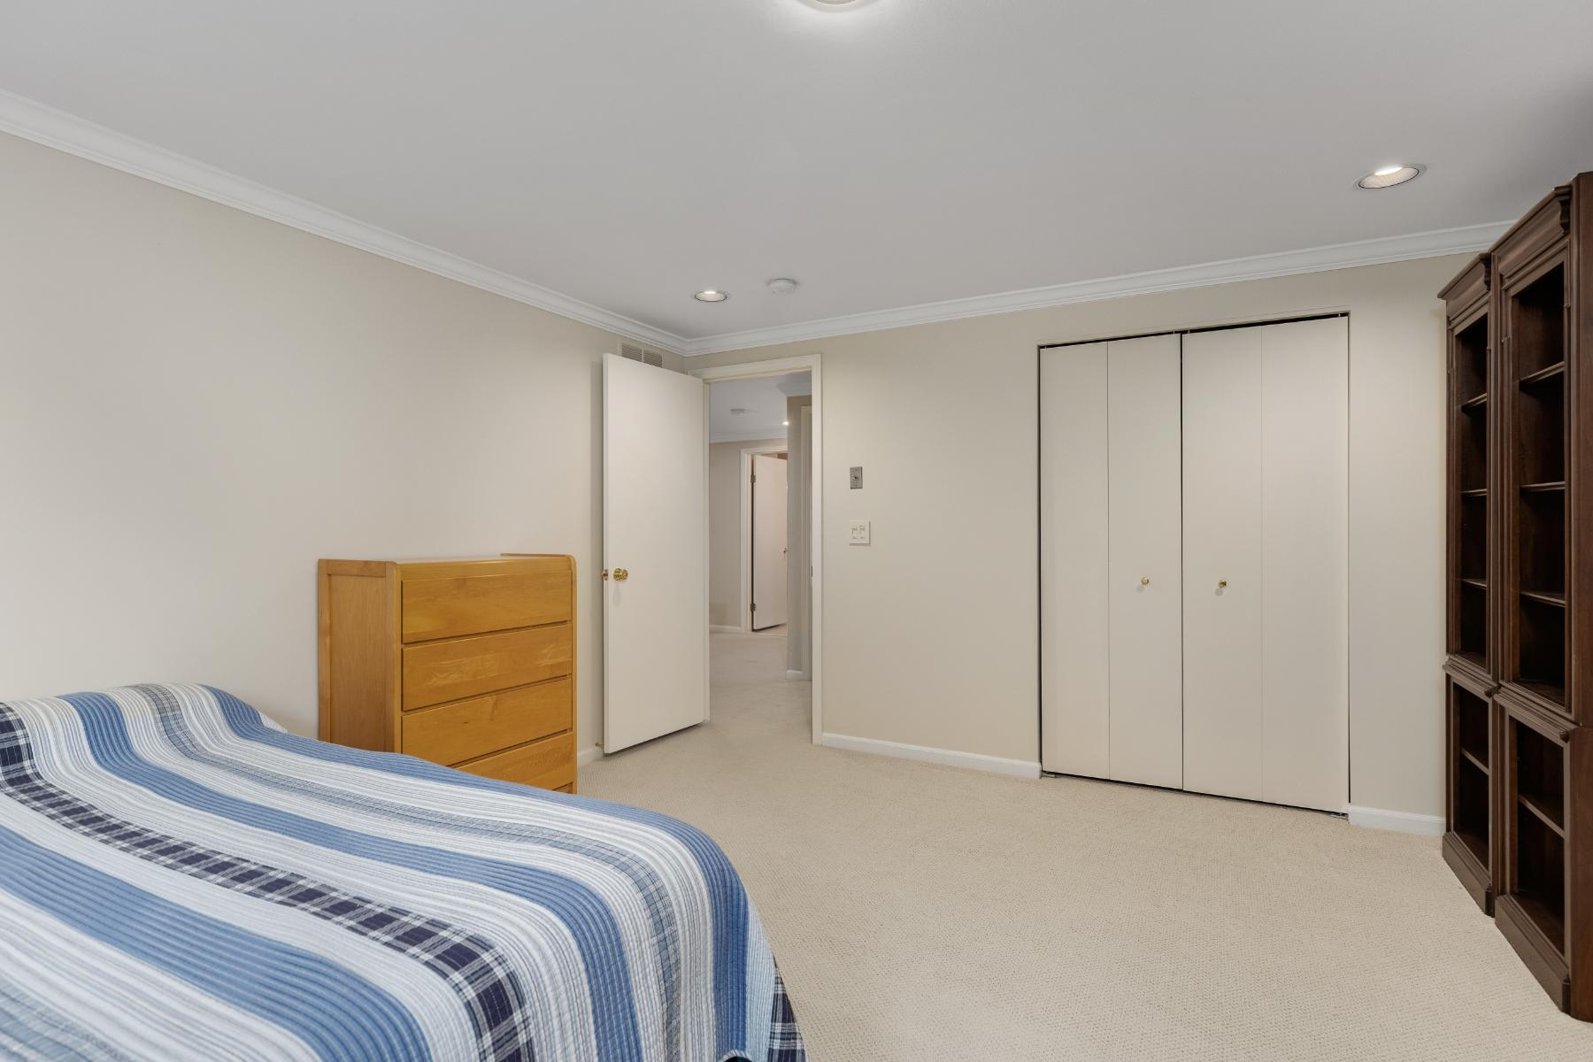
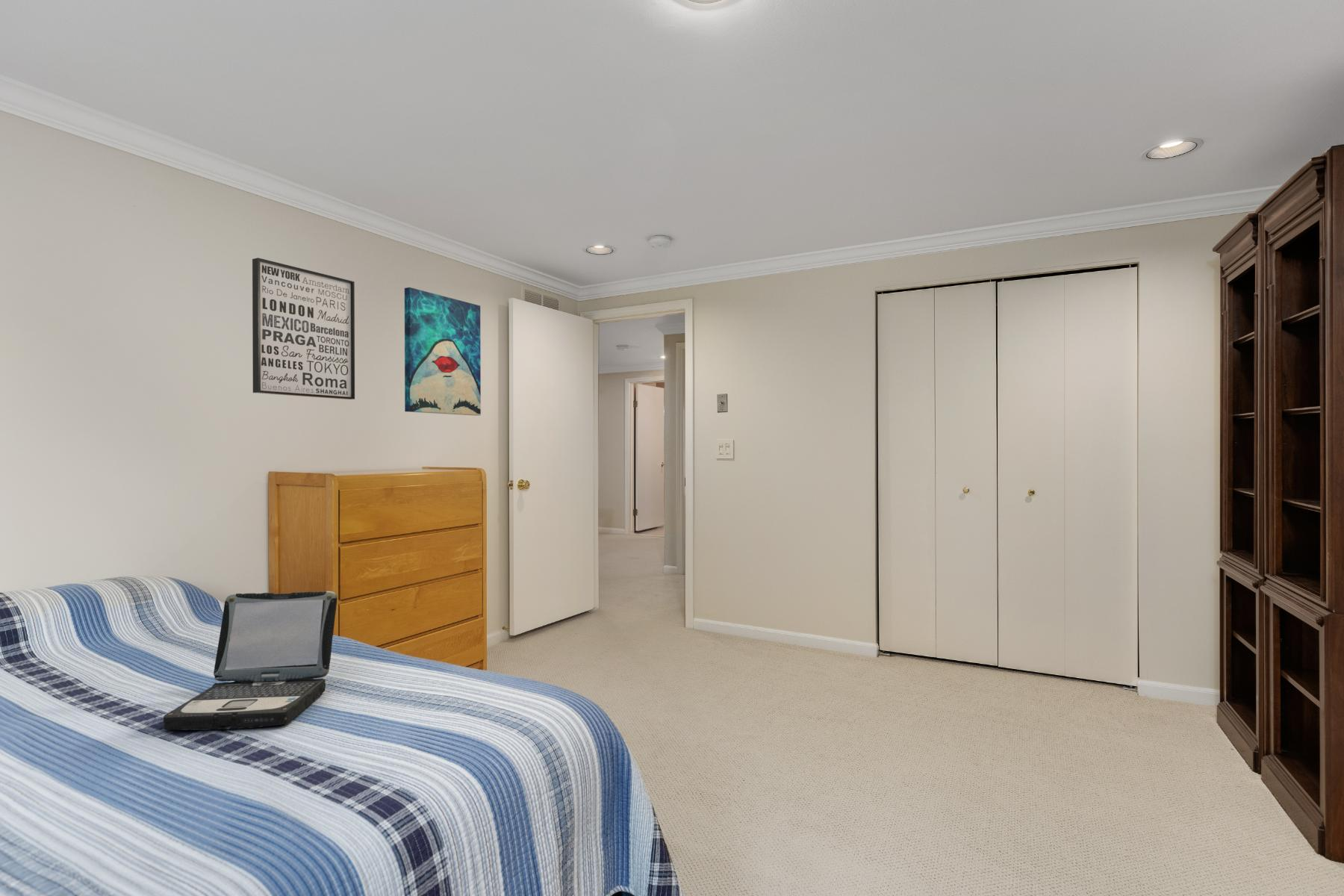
+ wall art (307, 333)
+ wall art (444, 355)
+ laptop (256, 653)
